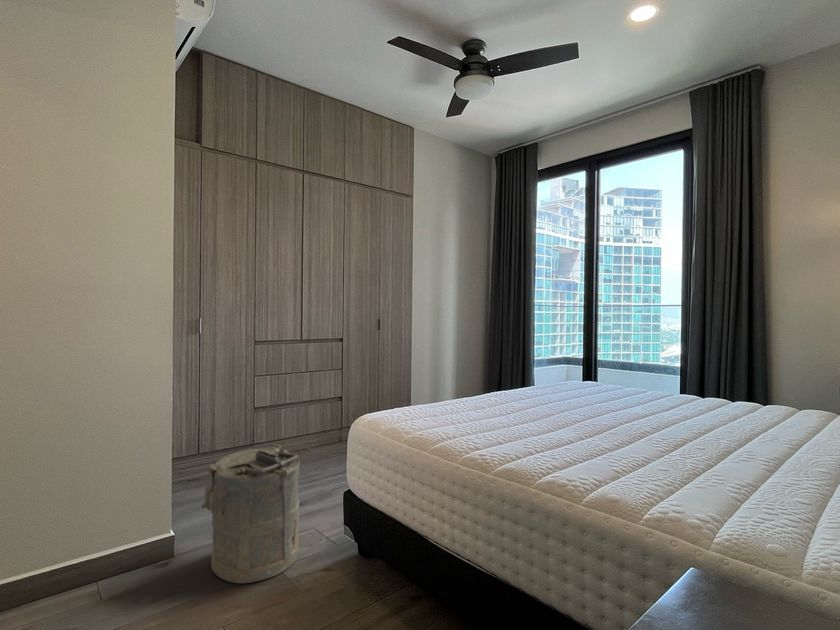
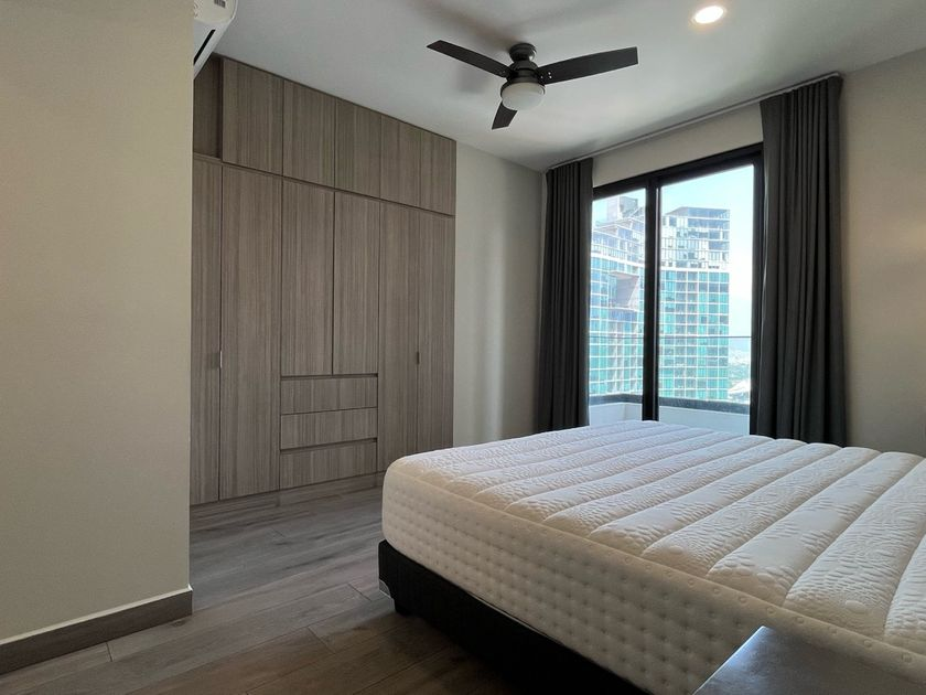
- laundry hamper (252, 505)
